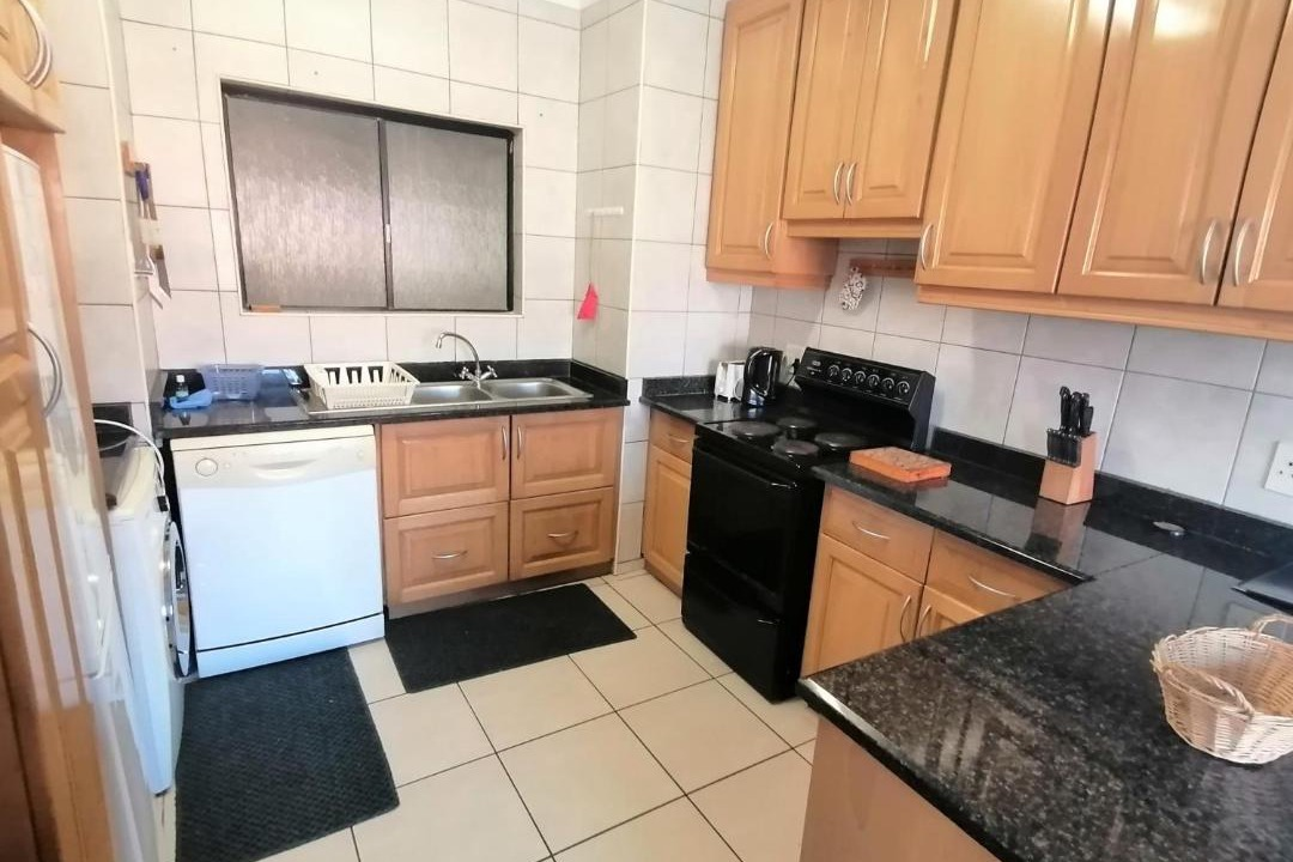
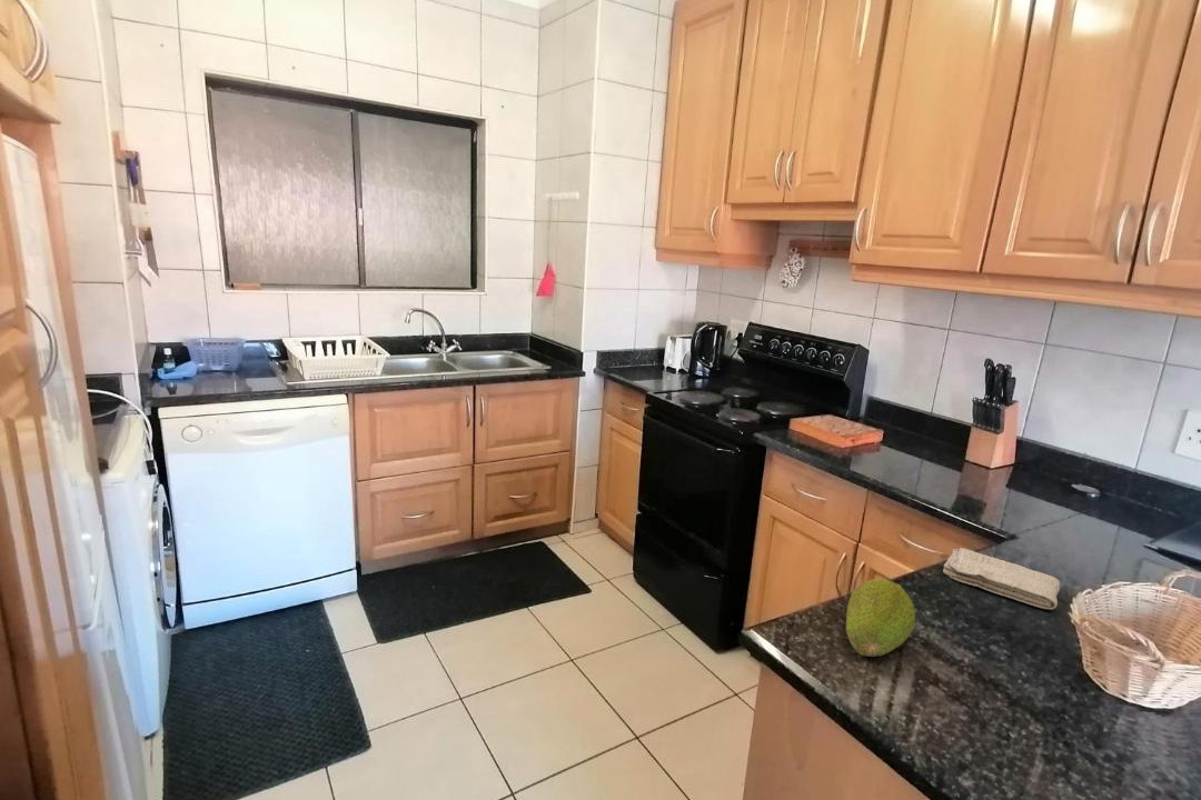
+ washcloth (1001, 576)
+ fruit (879, 616)
